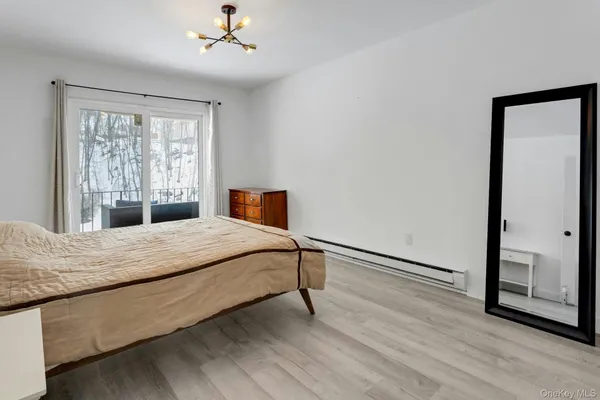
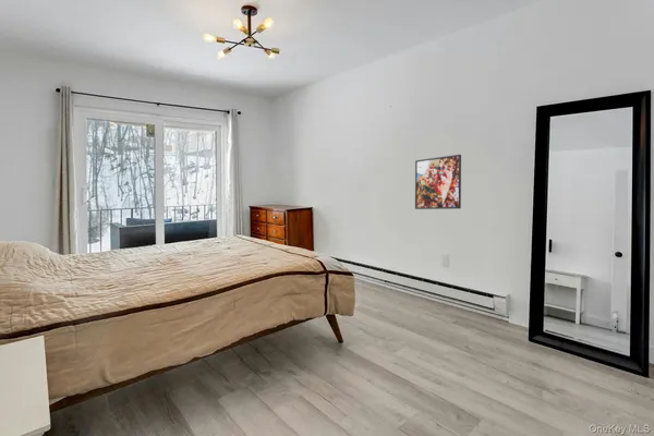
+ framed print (436, 183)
